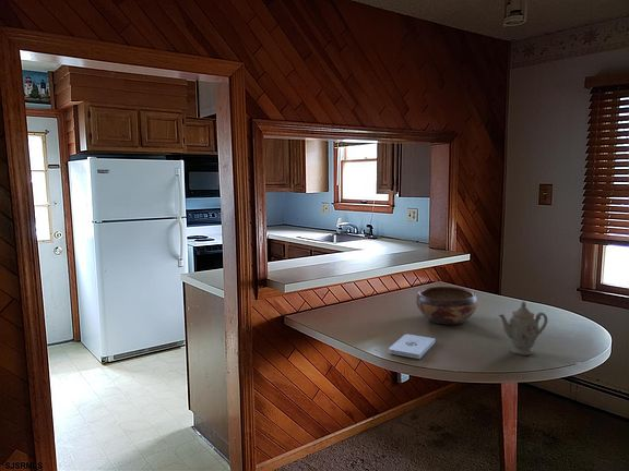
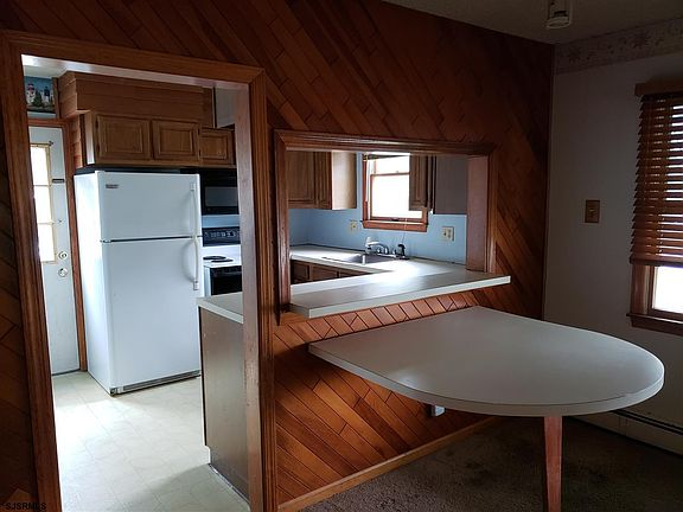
- chinaware (522, 326)
- notepad (412, 345)
- decorative bowl (446, 305)
